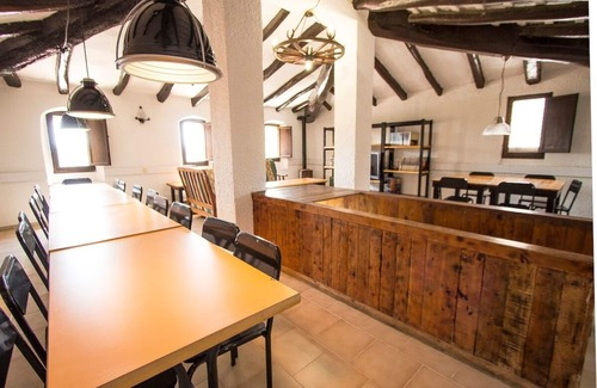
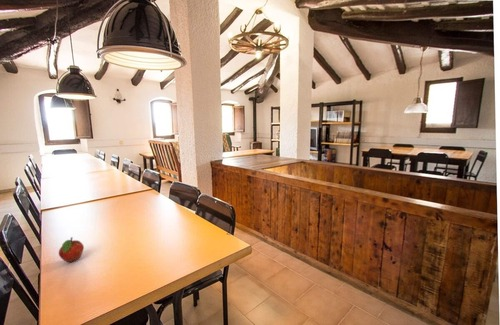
+ fruit (70, 249)
